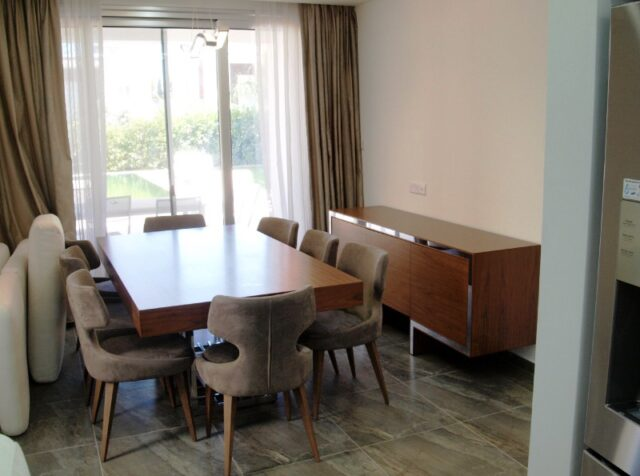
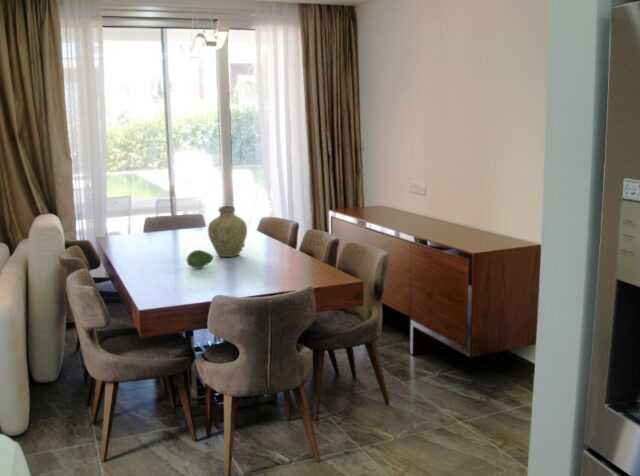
+ fruit (200, 258)
+ vase (227, 231)
